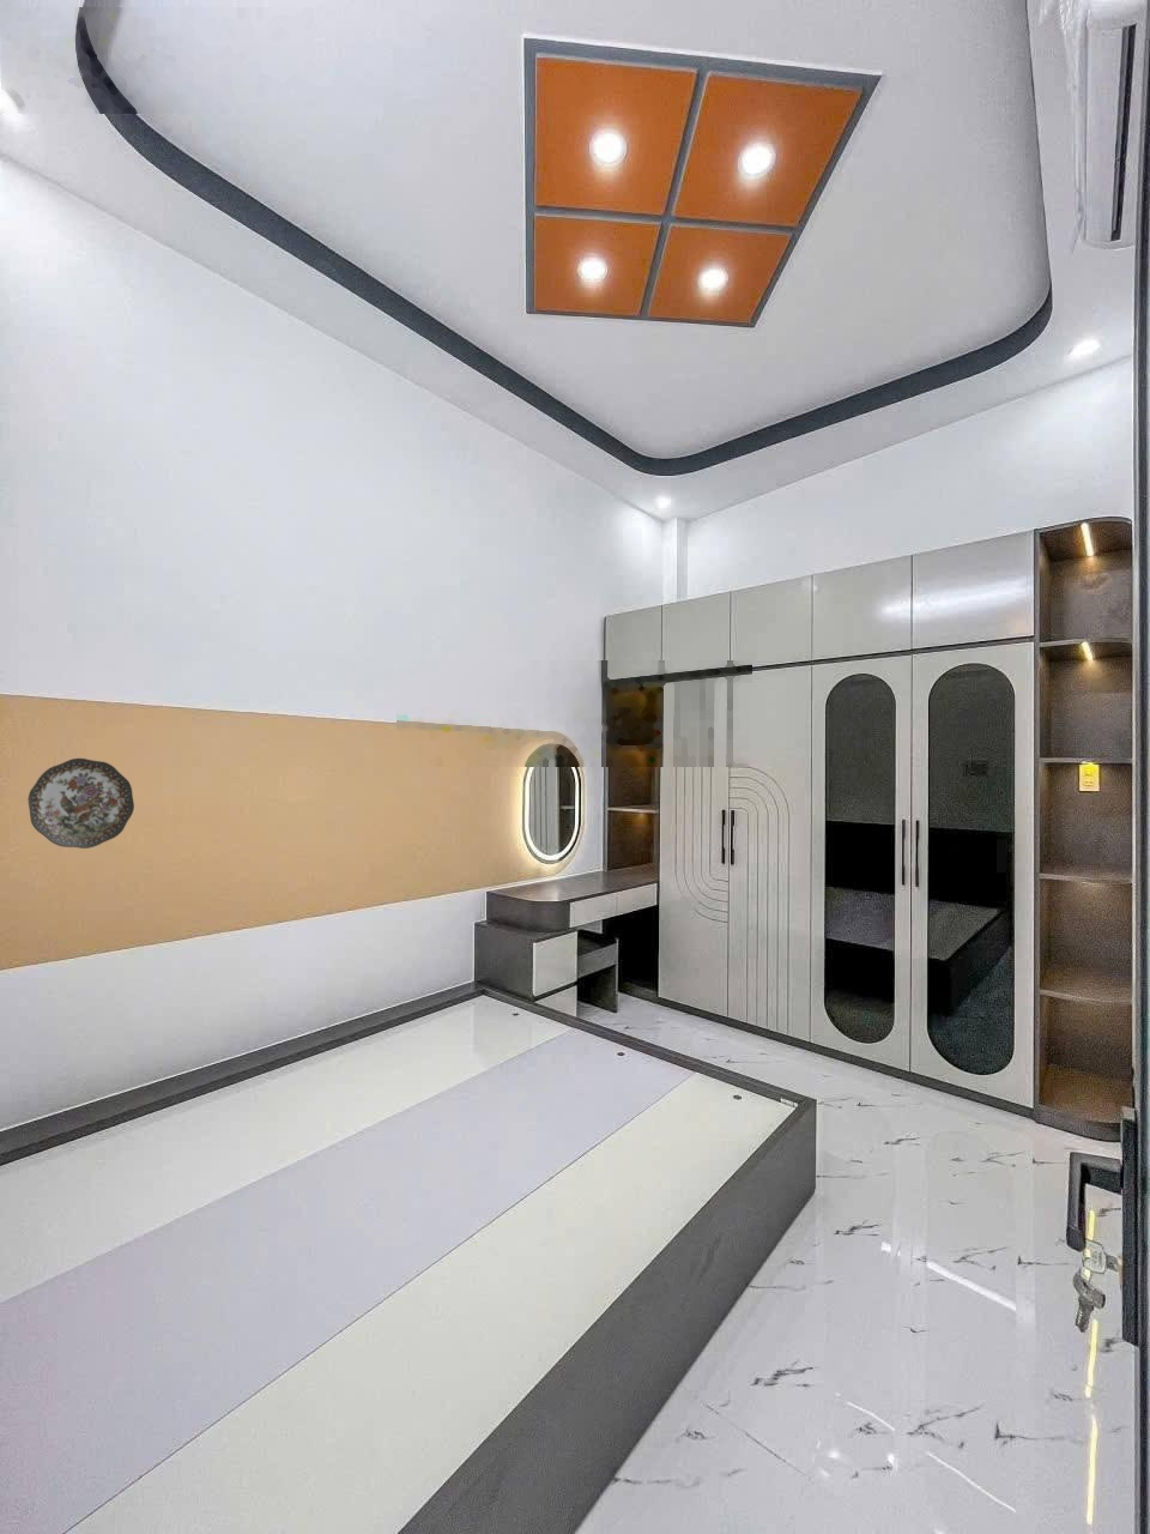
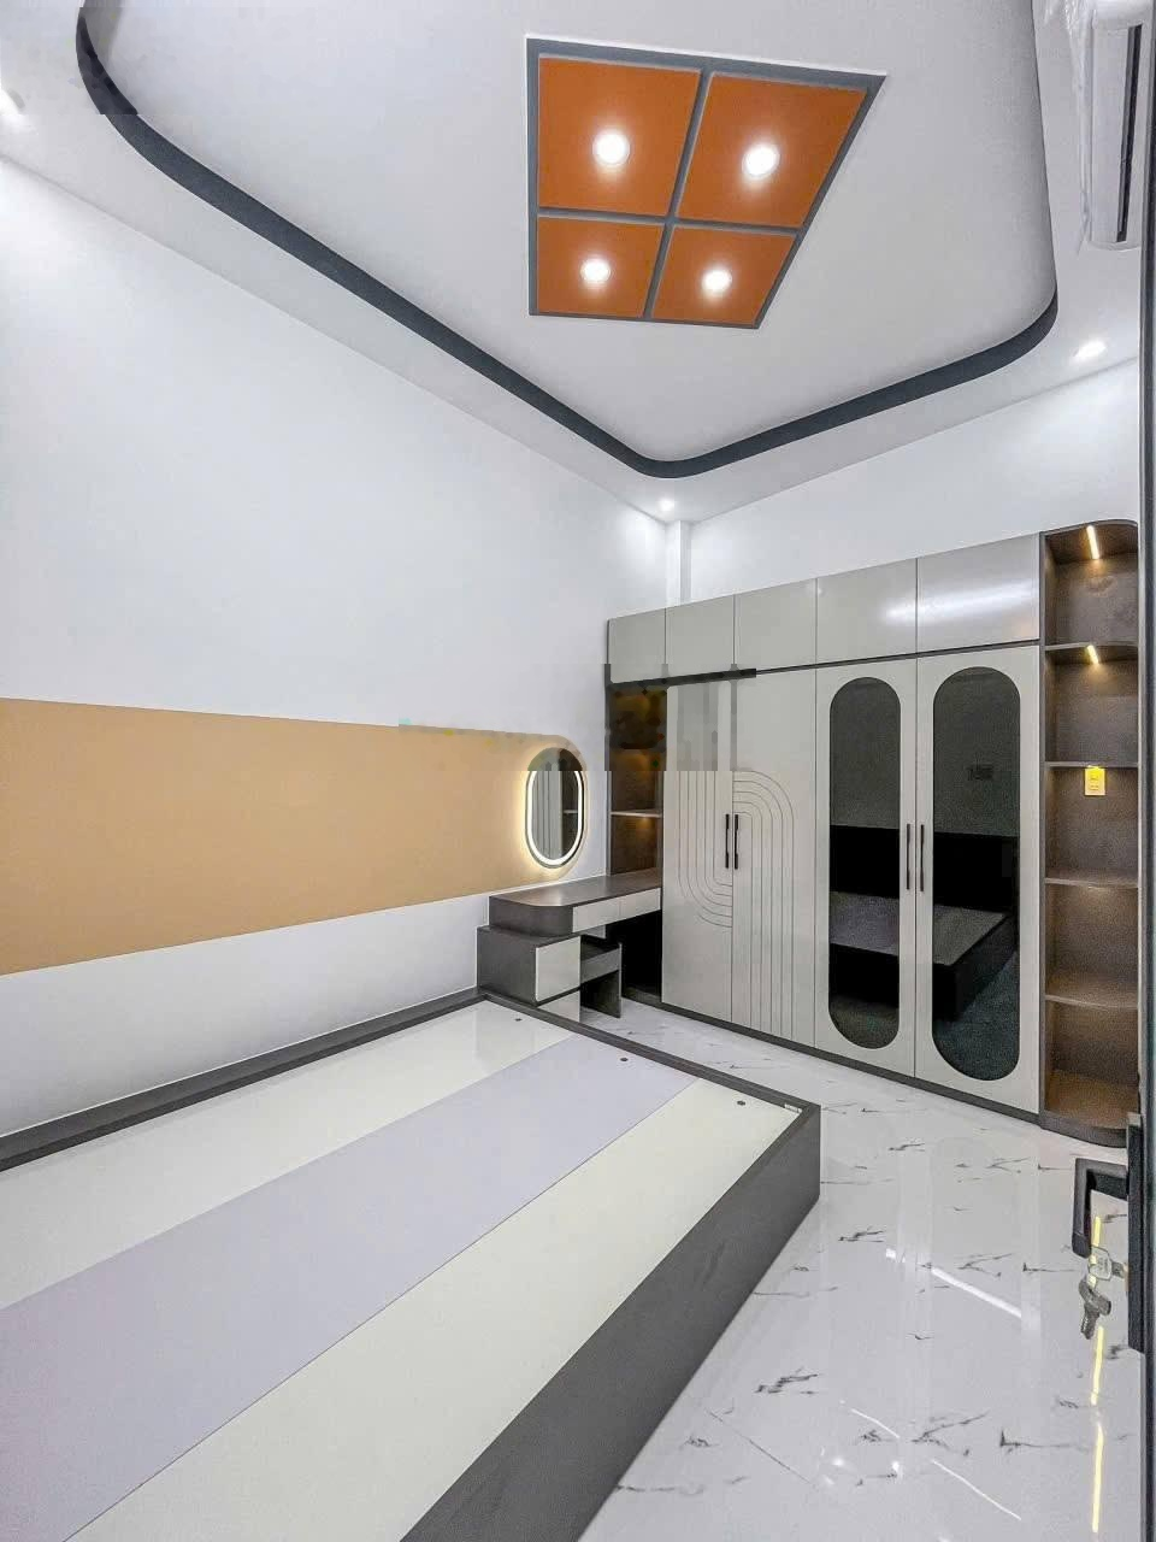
- decorative plate (81, 803)
